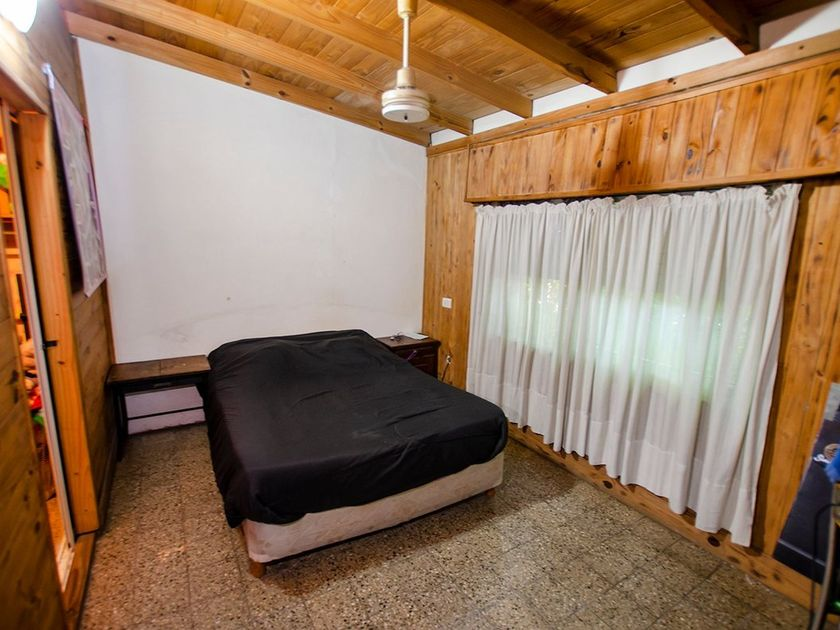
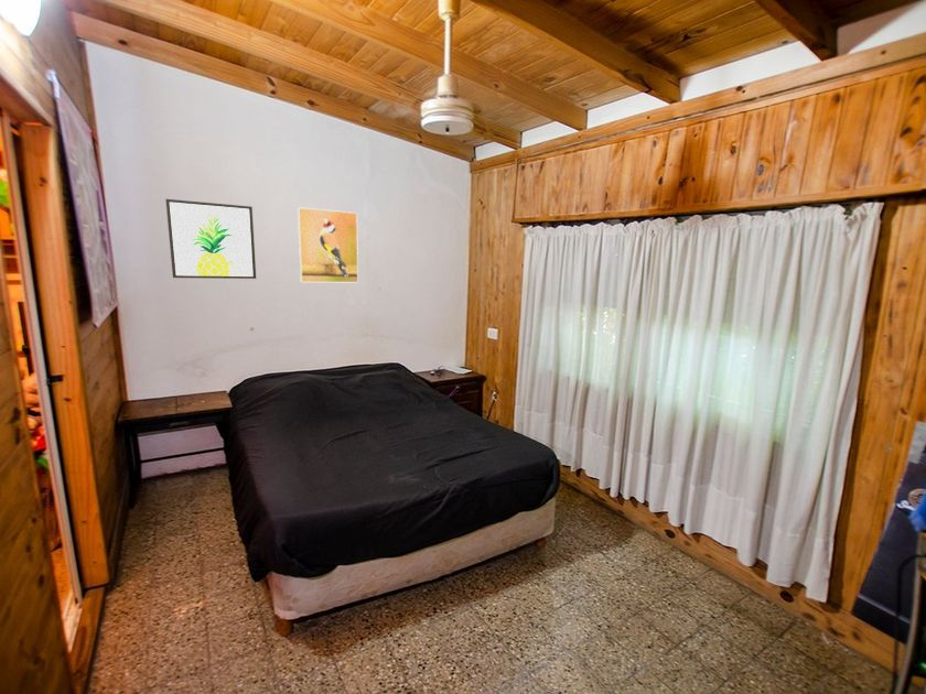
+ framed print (329, 247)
+ wall art (213, 241)
